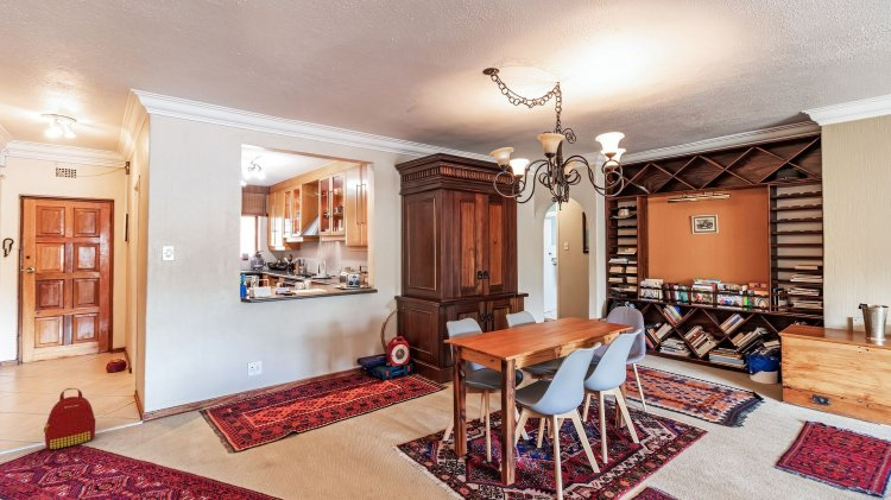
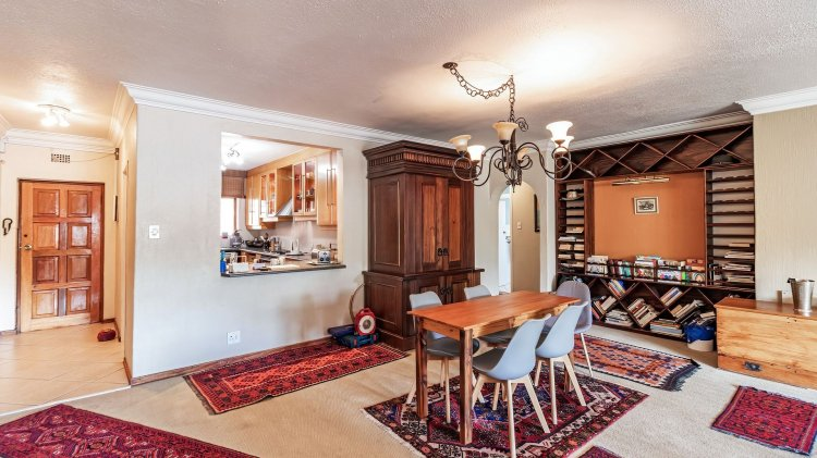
- backpack (70, 416)
